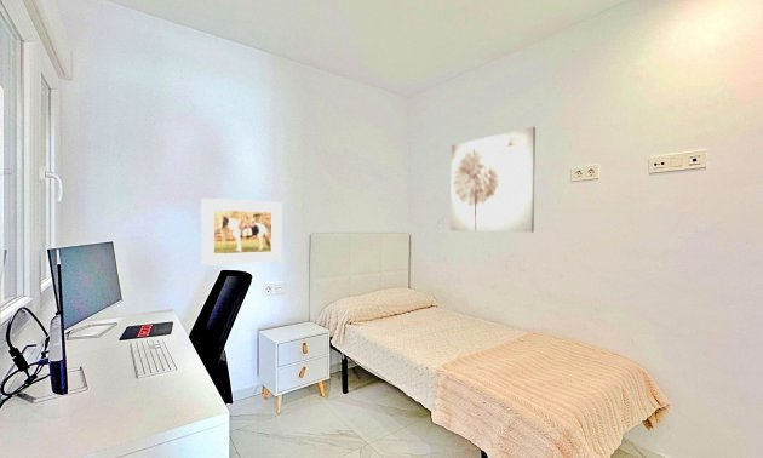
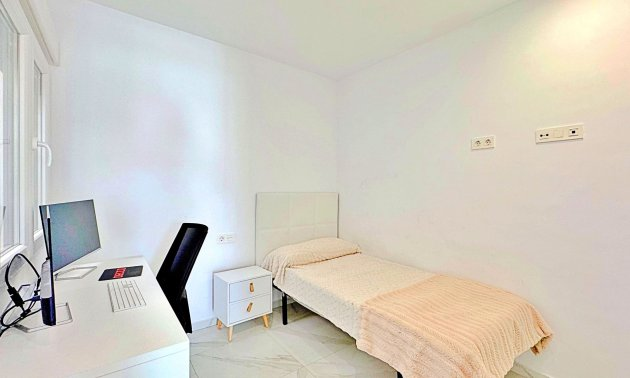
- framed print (243, 231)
- wall art (488, 184)
